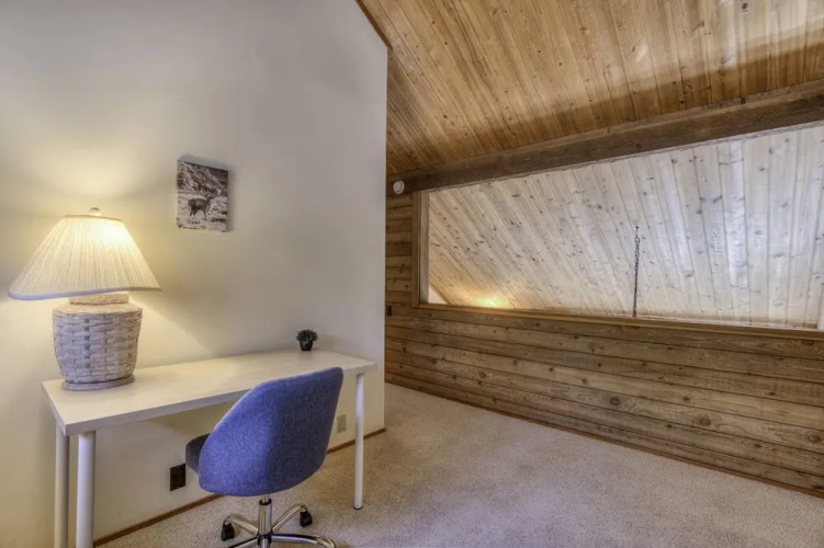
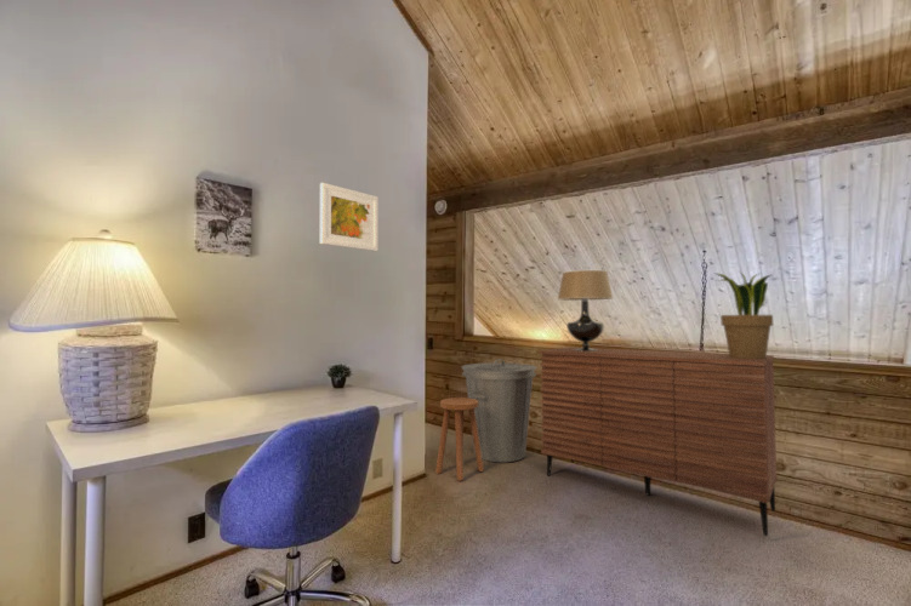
+ sideboard (648, 423)
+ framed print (349, 218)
+ trash can (499, 406)
+ table lamp (585, 310)
+ potted plant (744, 313)
+ stool (459, 436)
